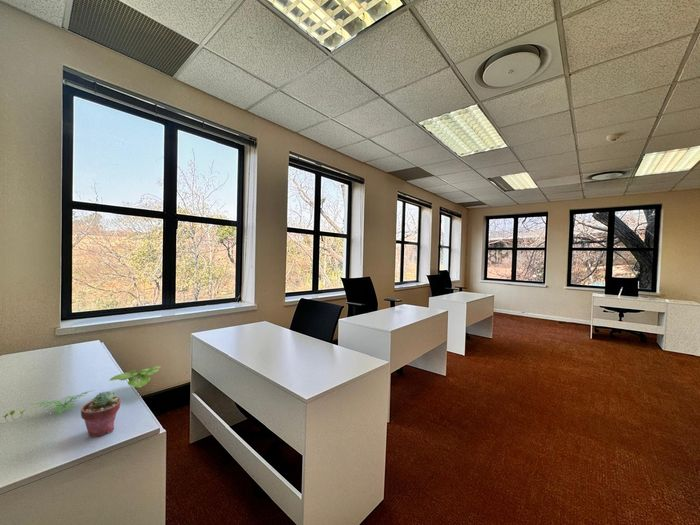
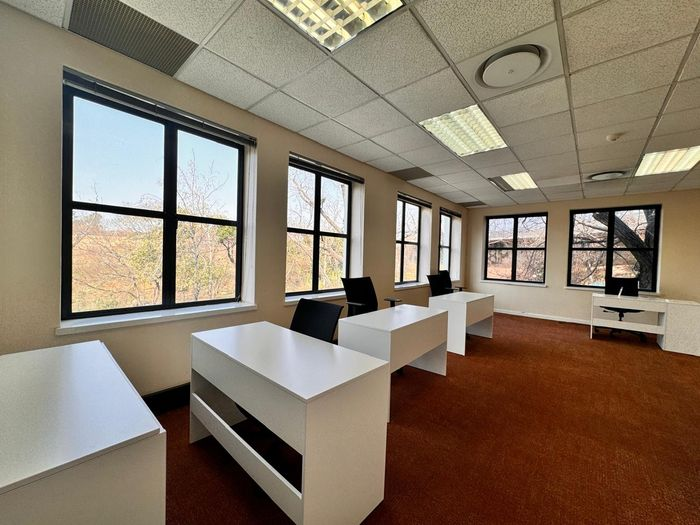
- plant (85, 392)
- potted succulent (101, 411)
